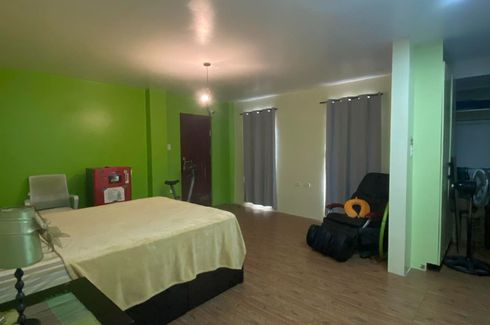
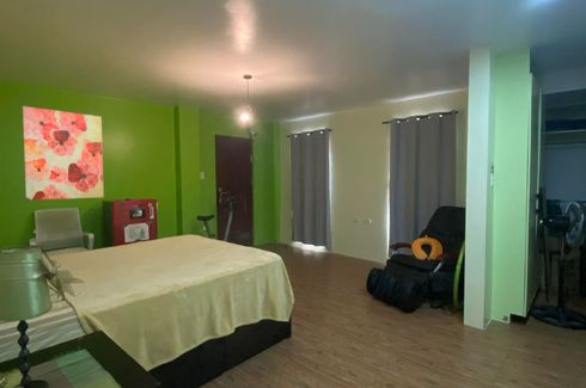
+ wall art (66, 155)
